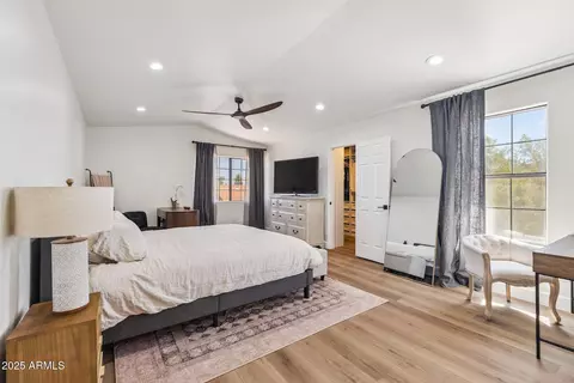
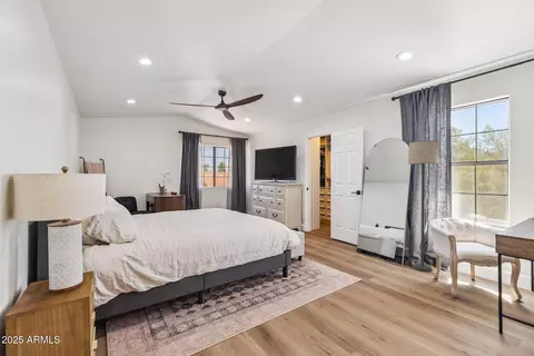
+ lamp (423, 205)
